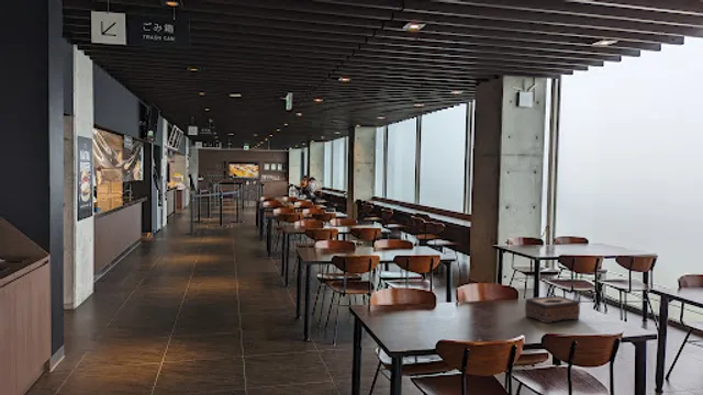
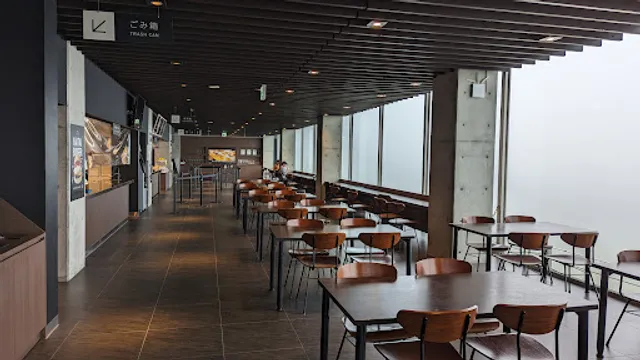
- tissue box (551, 308)
